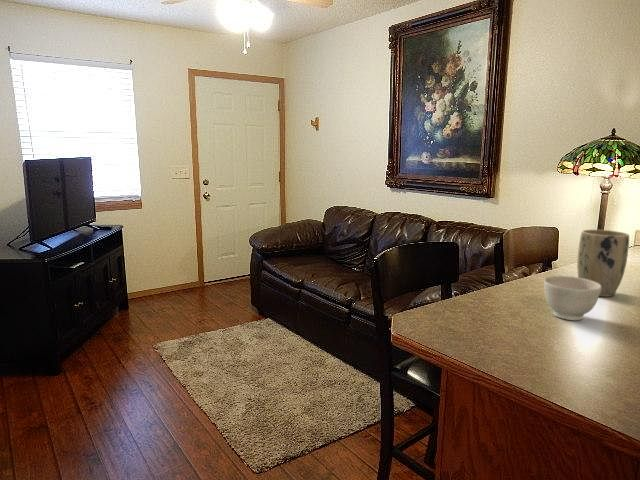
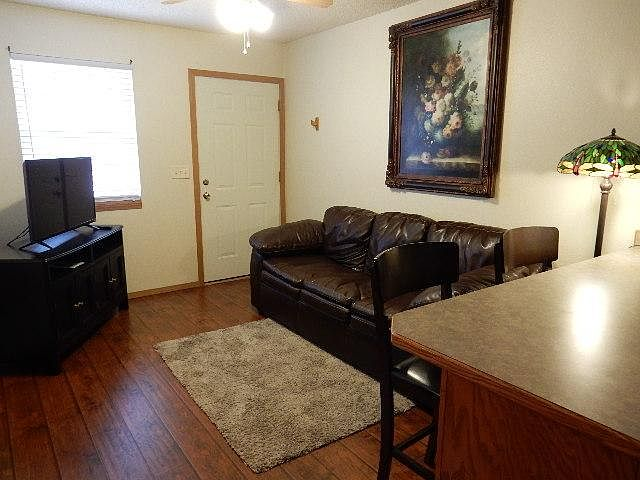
- bowl (570, 299)
- plant pot (601, 262)
